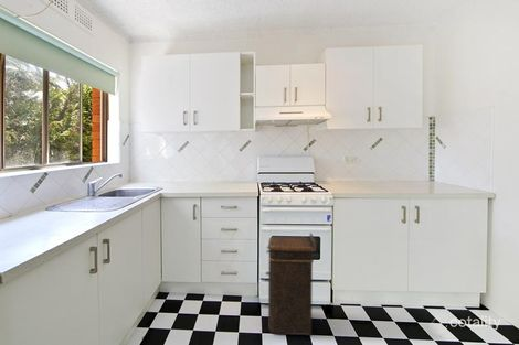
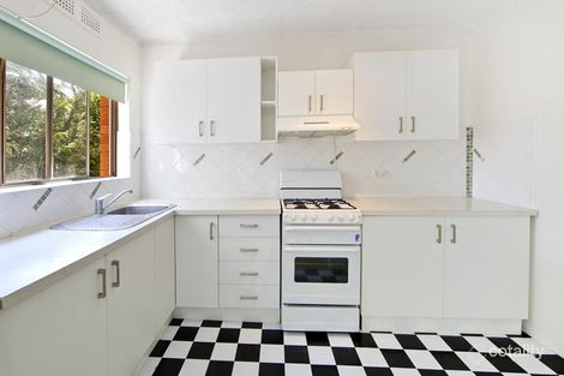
- trash bin (288, 280)
